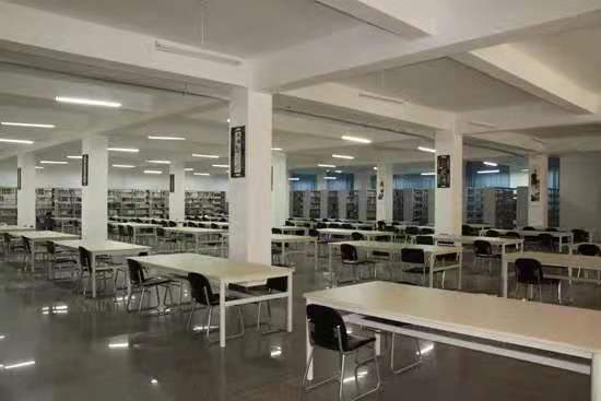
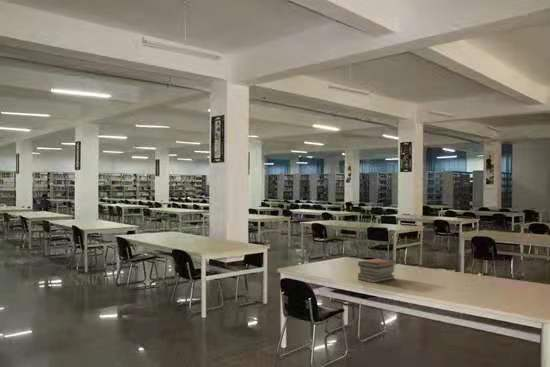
+ book stack (377, 270)
